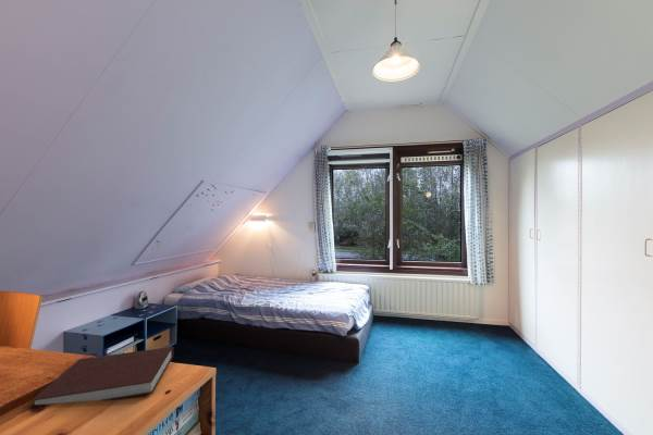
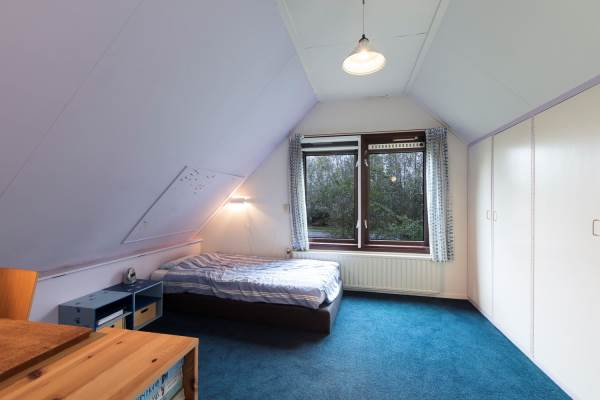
- notebook (113, 374)
